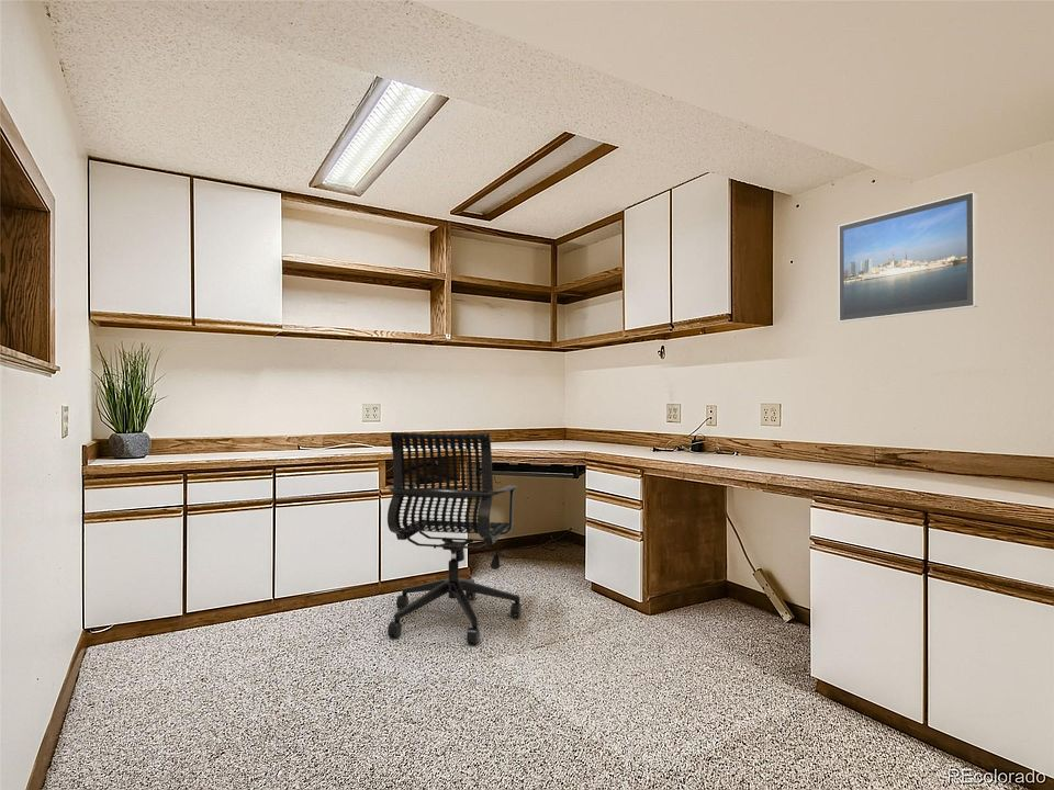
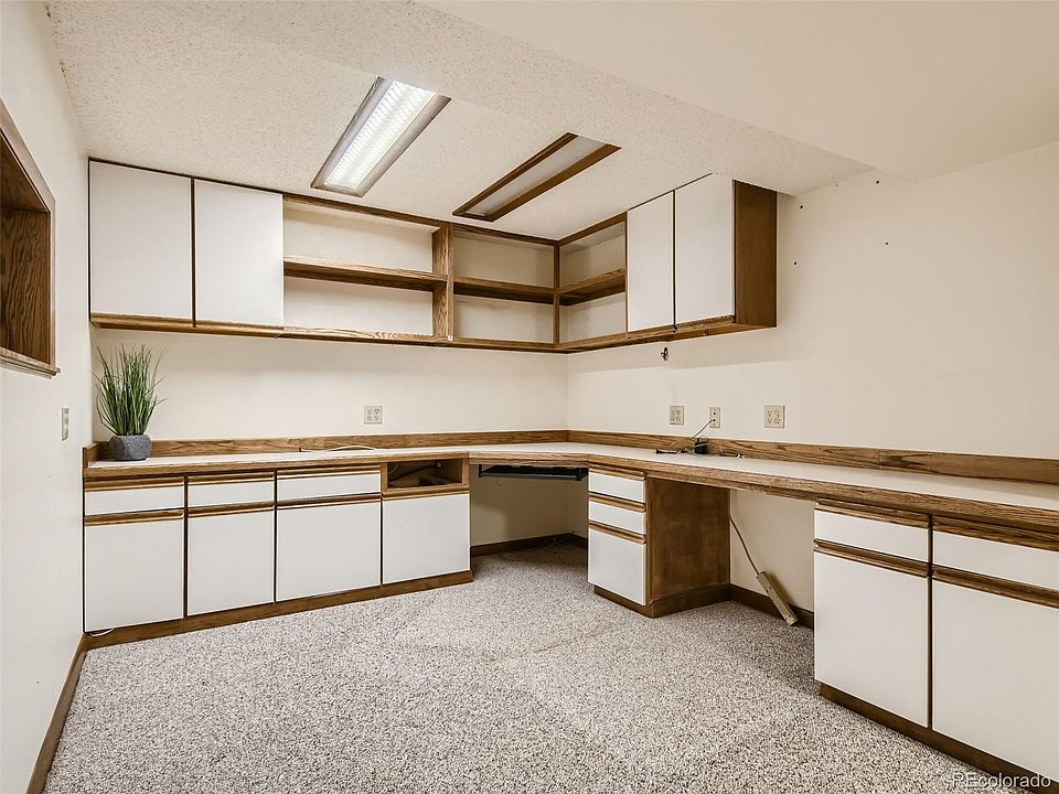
- office chair (453, 523)
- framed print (901, 262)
